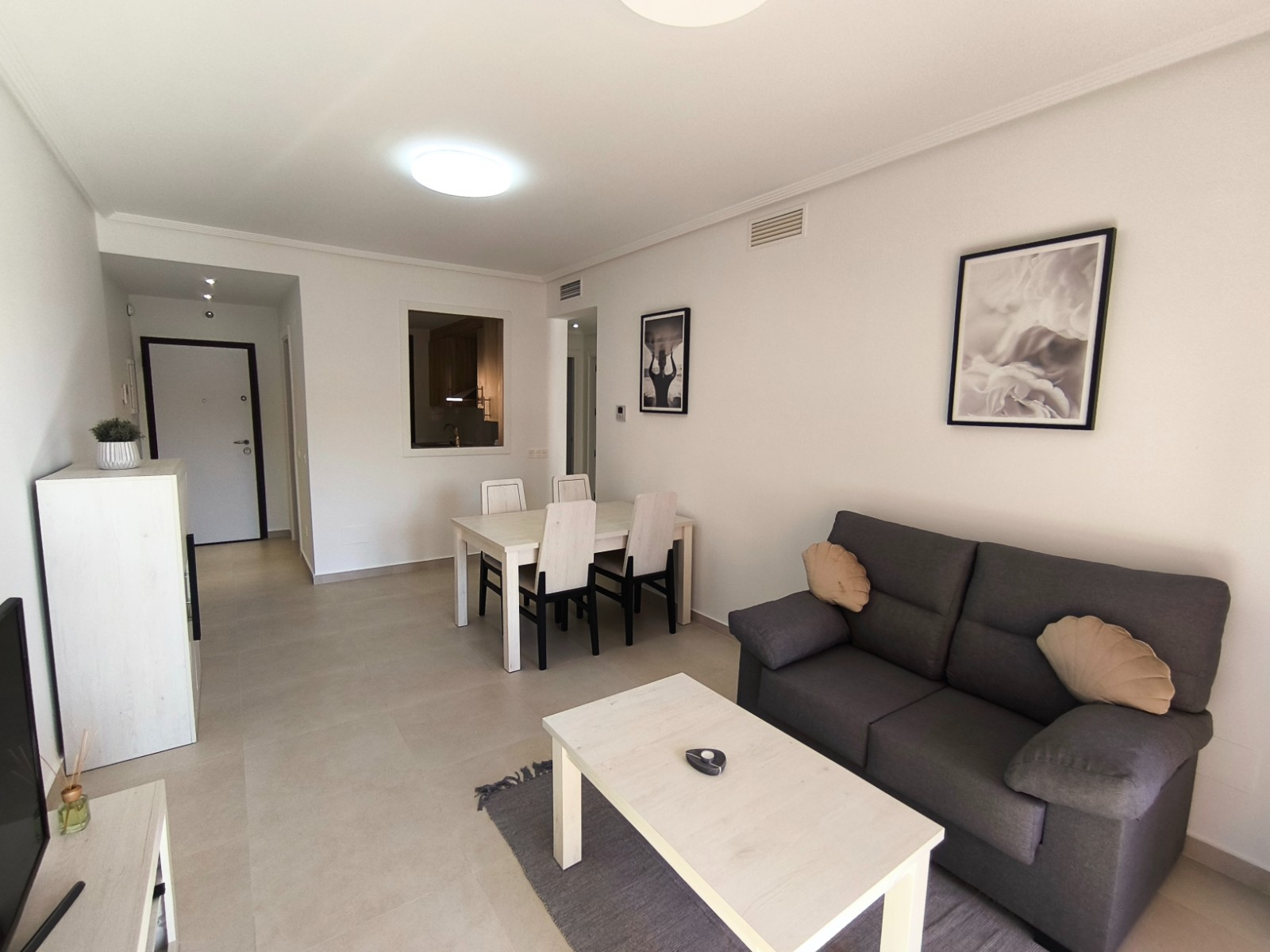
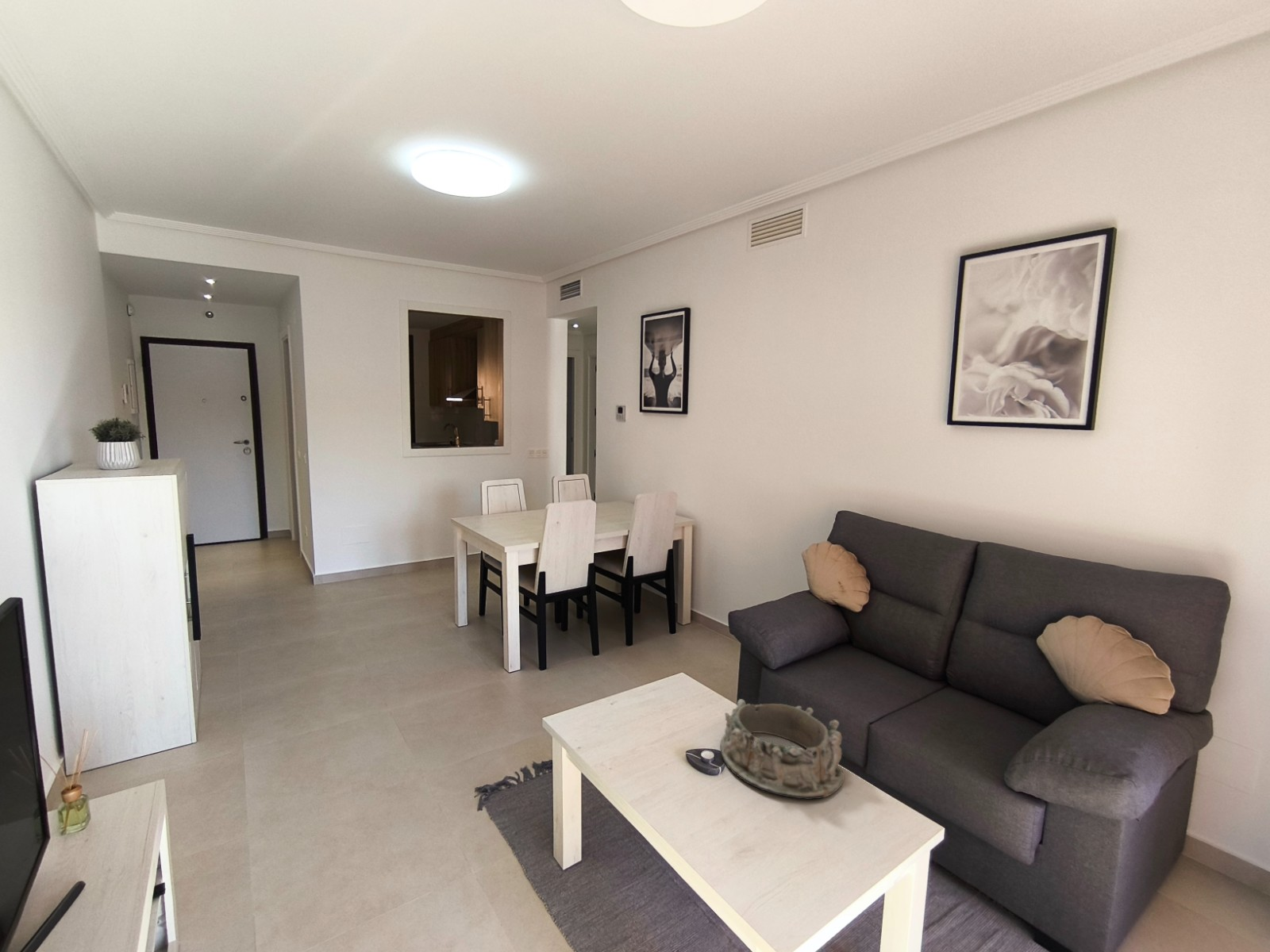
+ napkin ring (782, 737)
